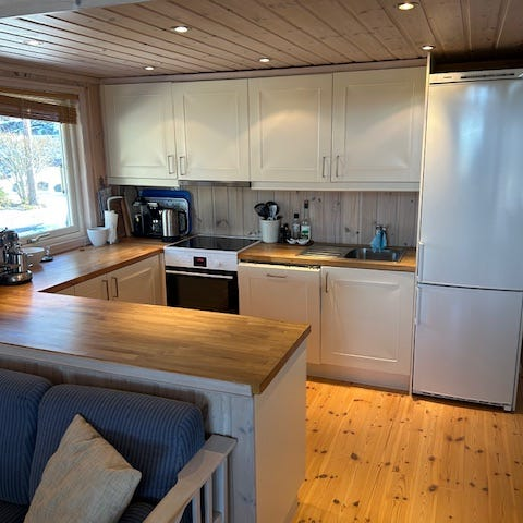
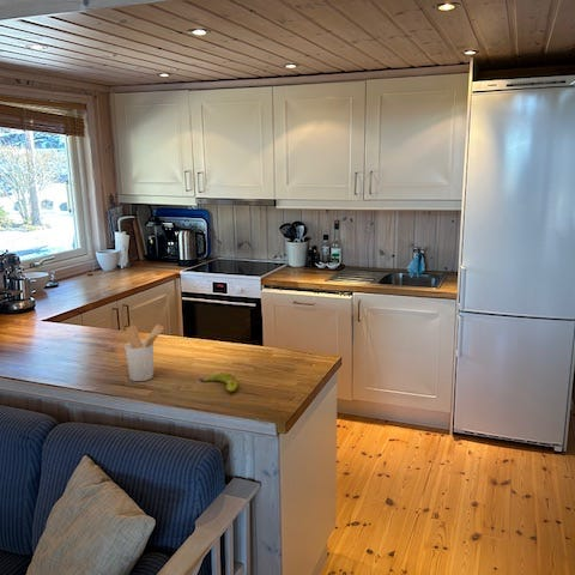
+ utensil holder (146, 351)
+ banana (223, 381)
